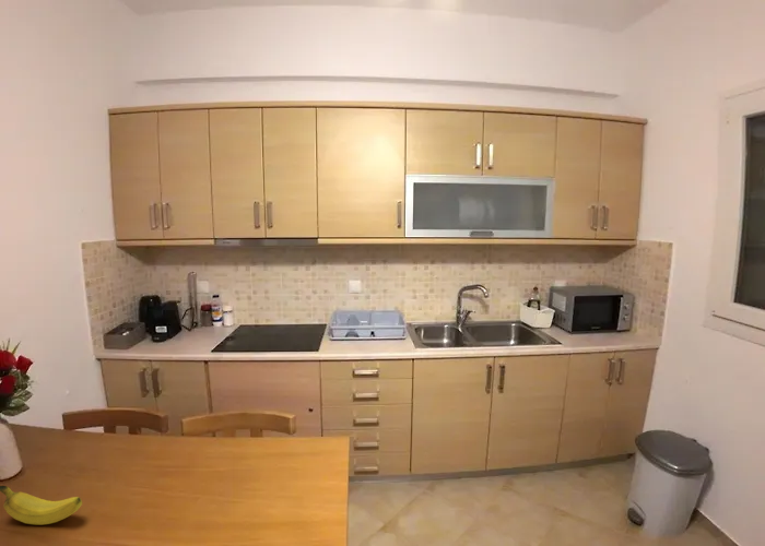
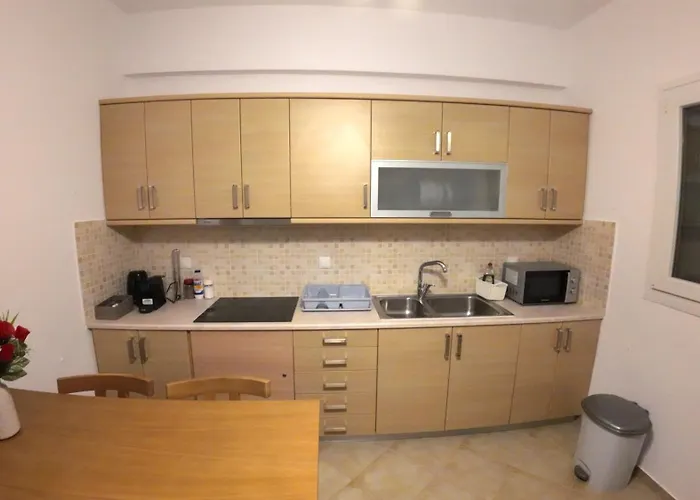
- fruit (44, 502)
